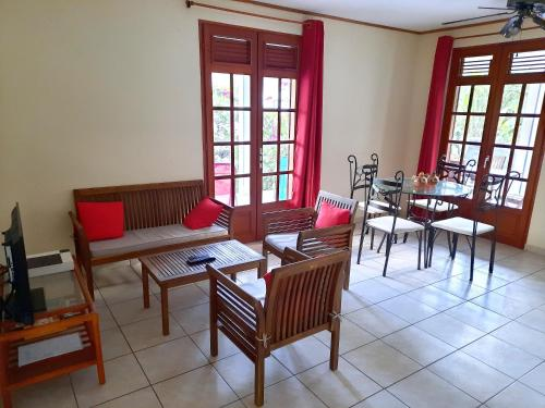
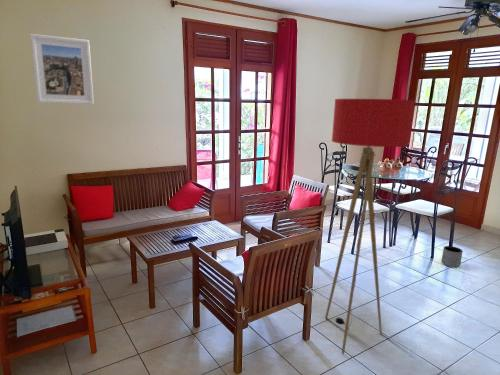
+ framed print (63, 71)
+ floor lamp (360, 226)
+ planter (451, 256)
